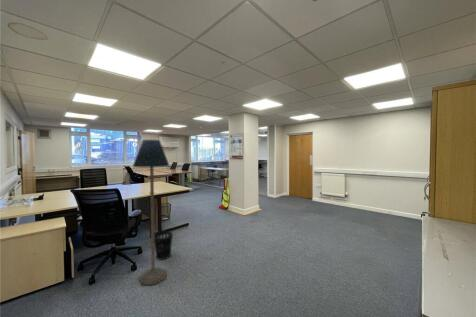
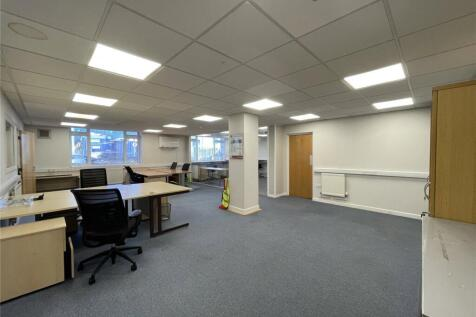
- wastebasket (163, 245)
- floor lamp (152, 208)
